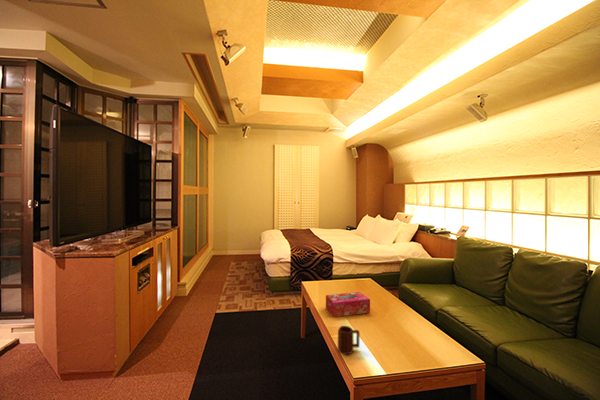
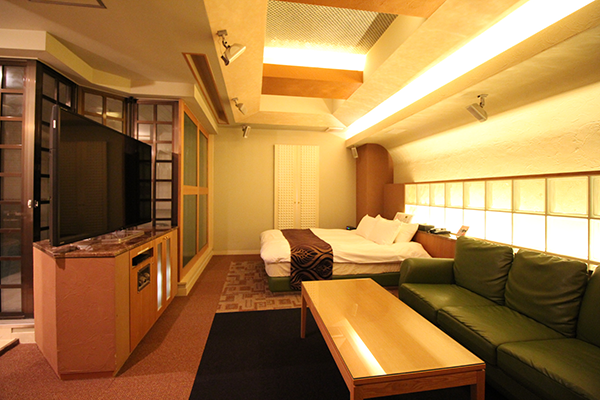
- mug (348, 339)
- tissue box (347, 303)
